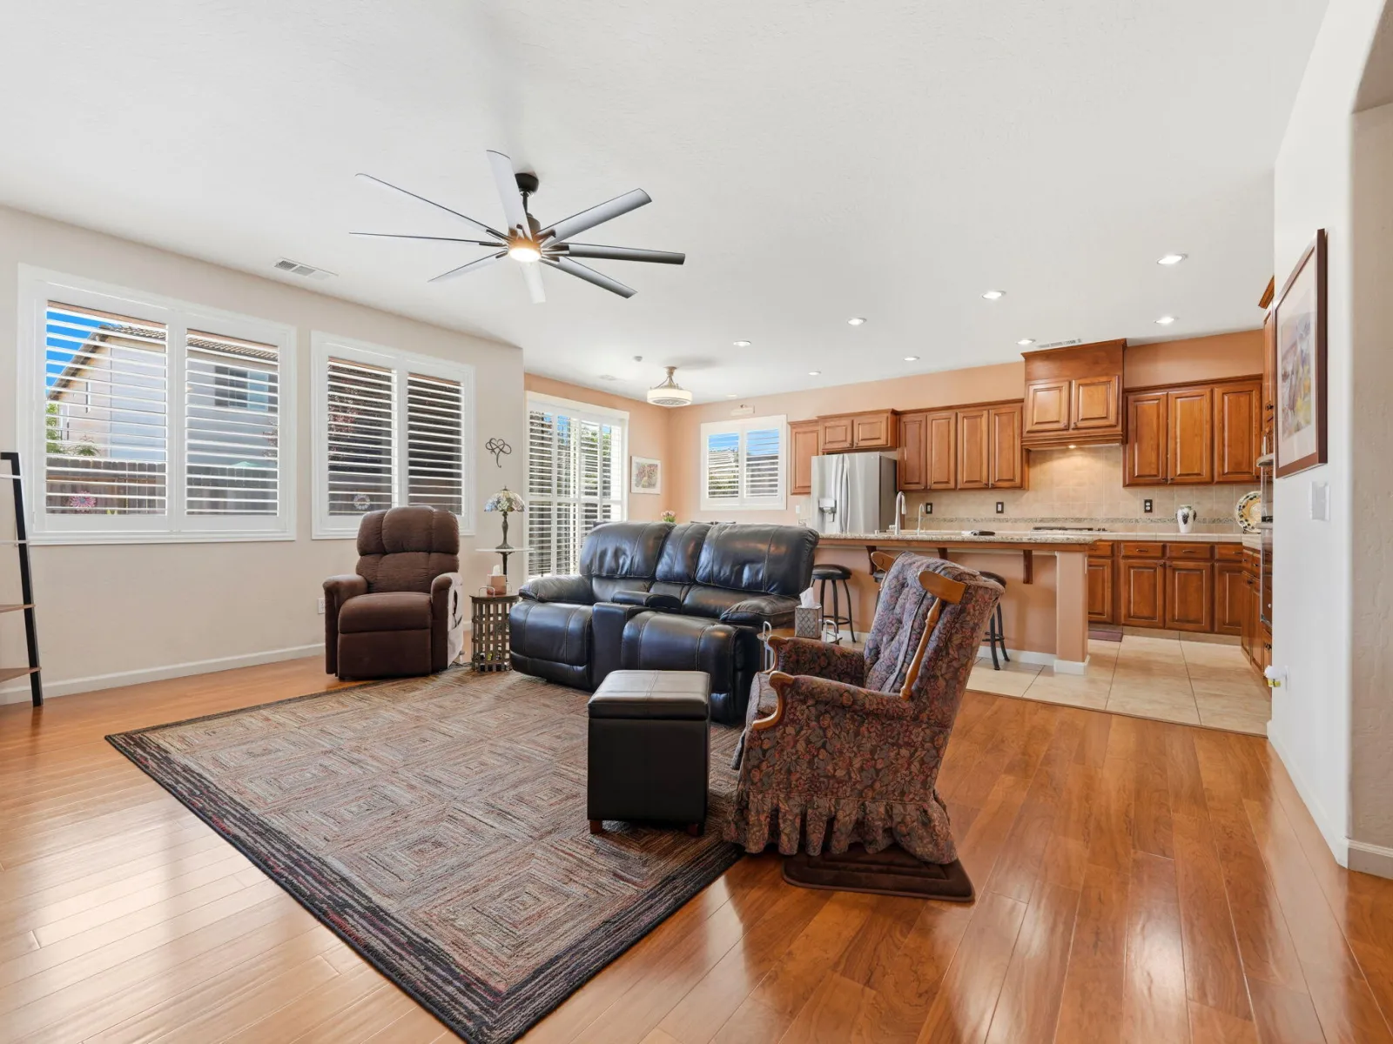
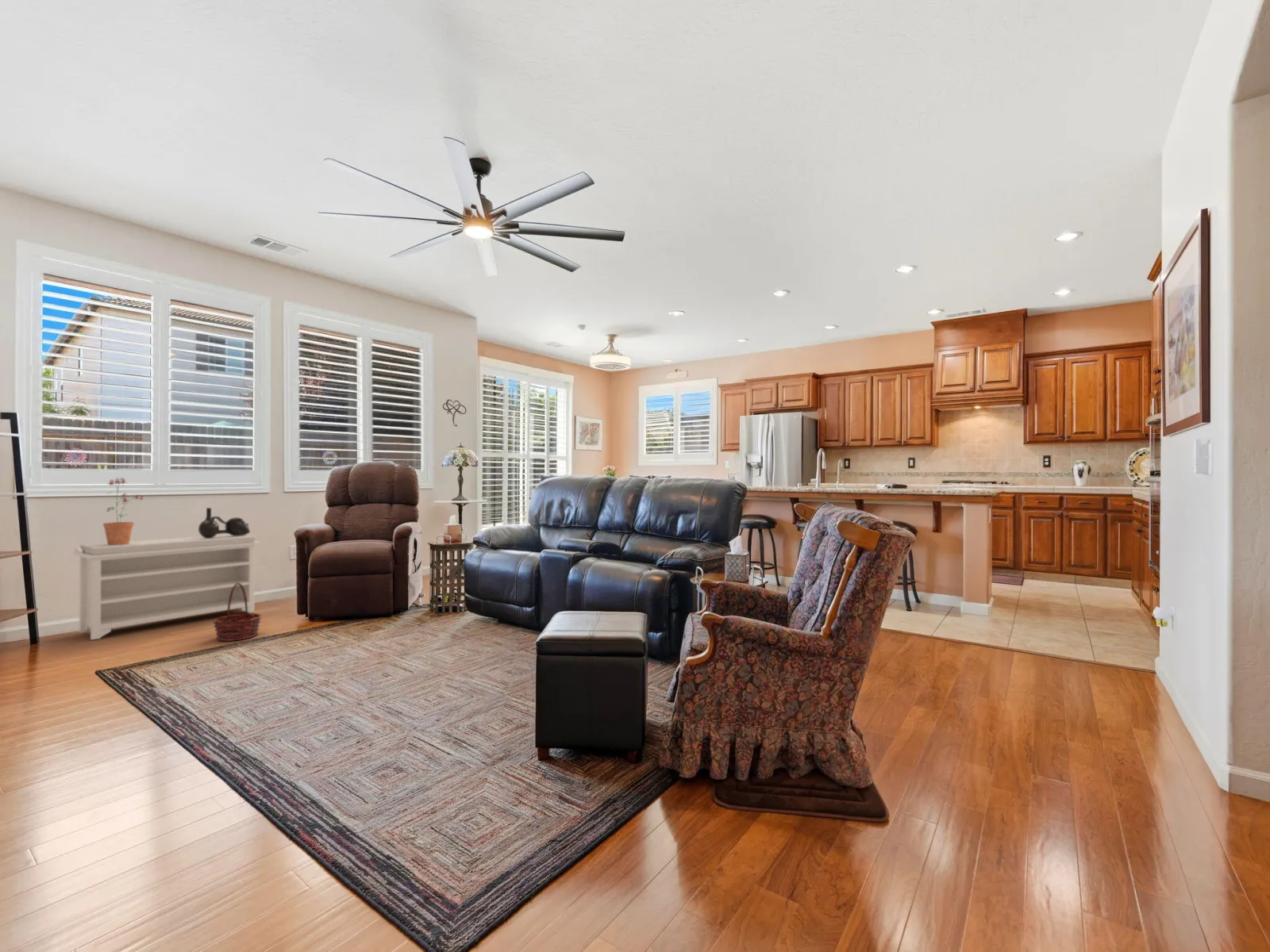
+ decorative vase (225, 522)
+ potted plant (122, 510)
+ basket (237, 614)
+ bench (173, 580)
